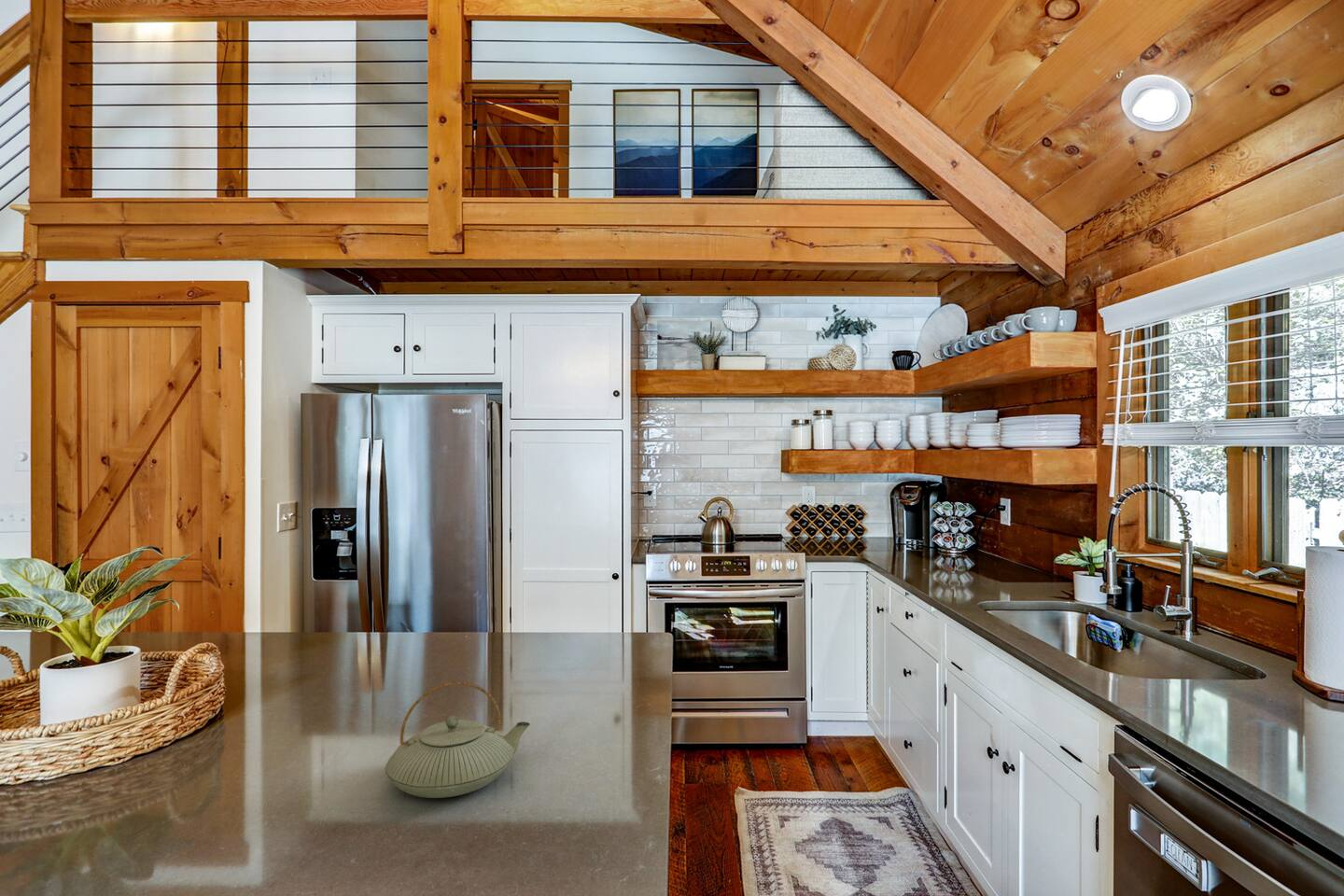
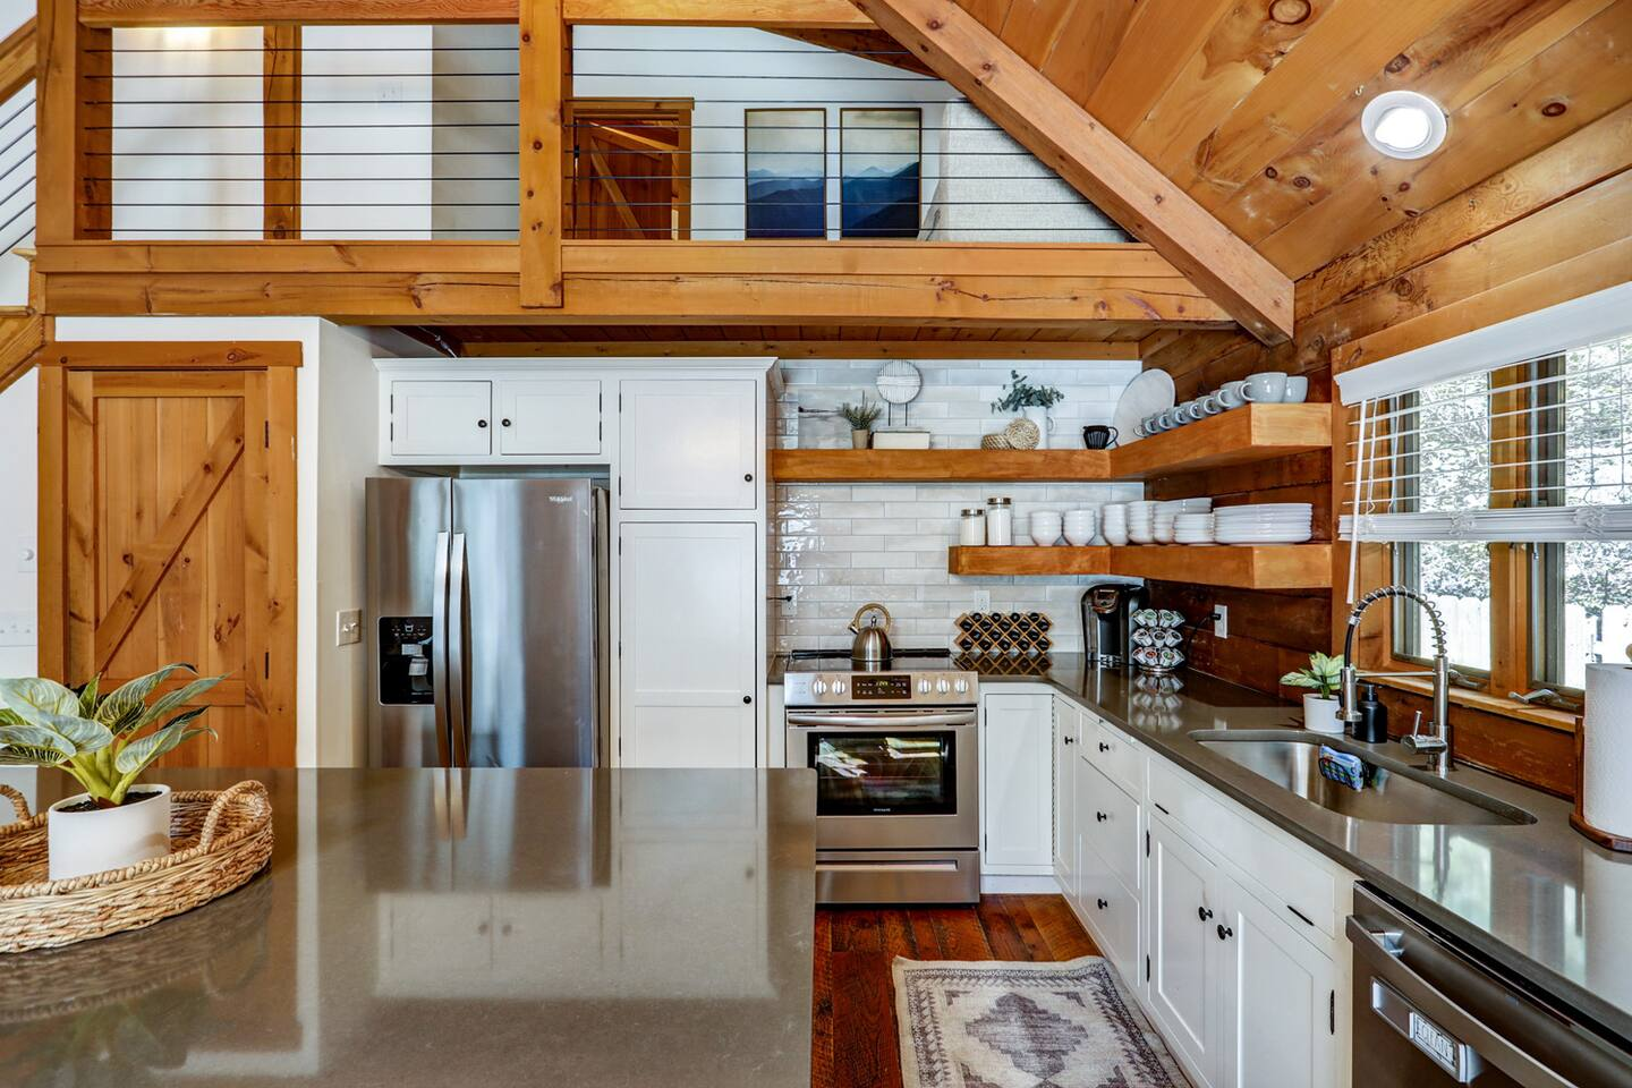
- teapot (460, 729)
